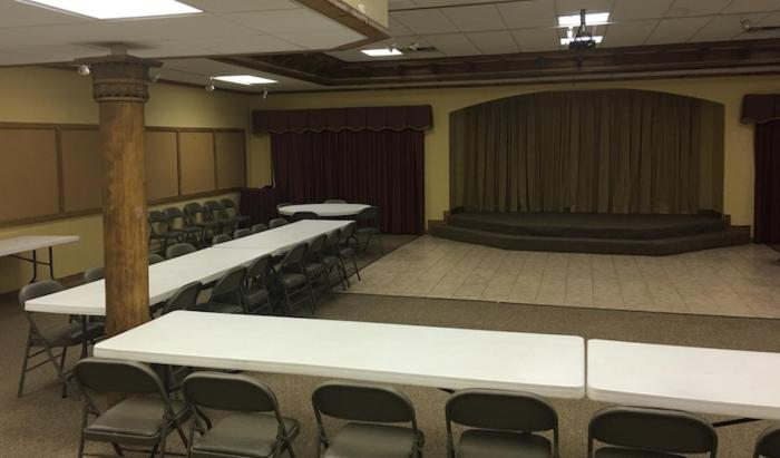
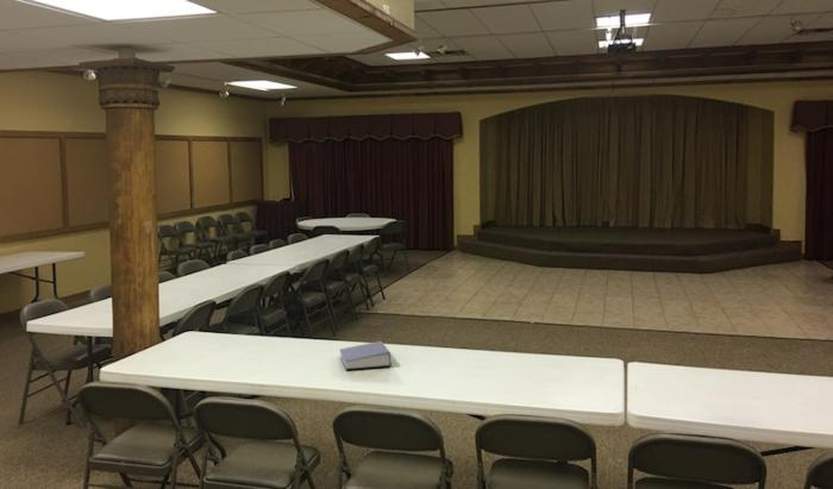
+ book (364, 355)
